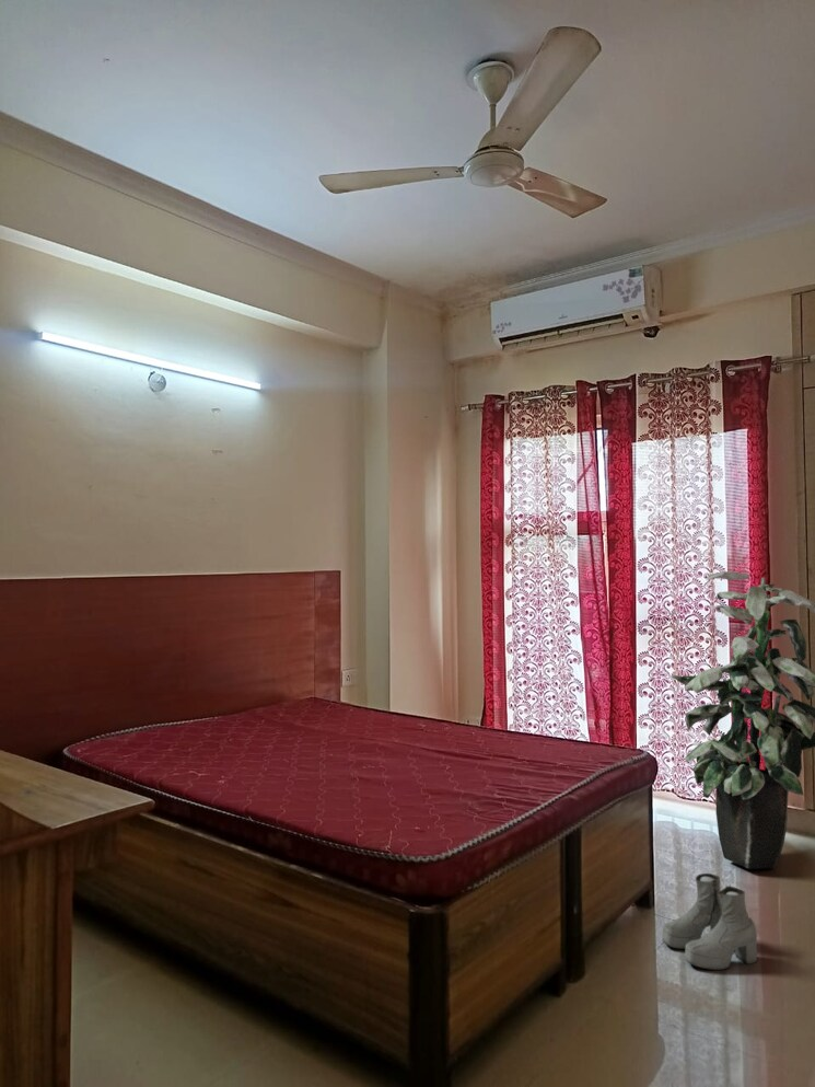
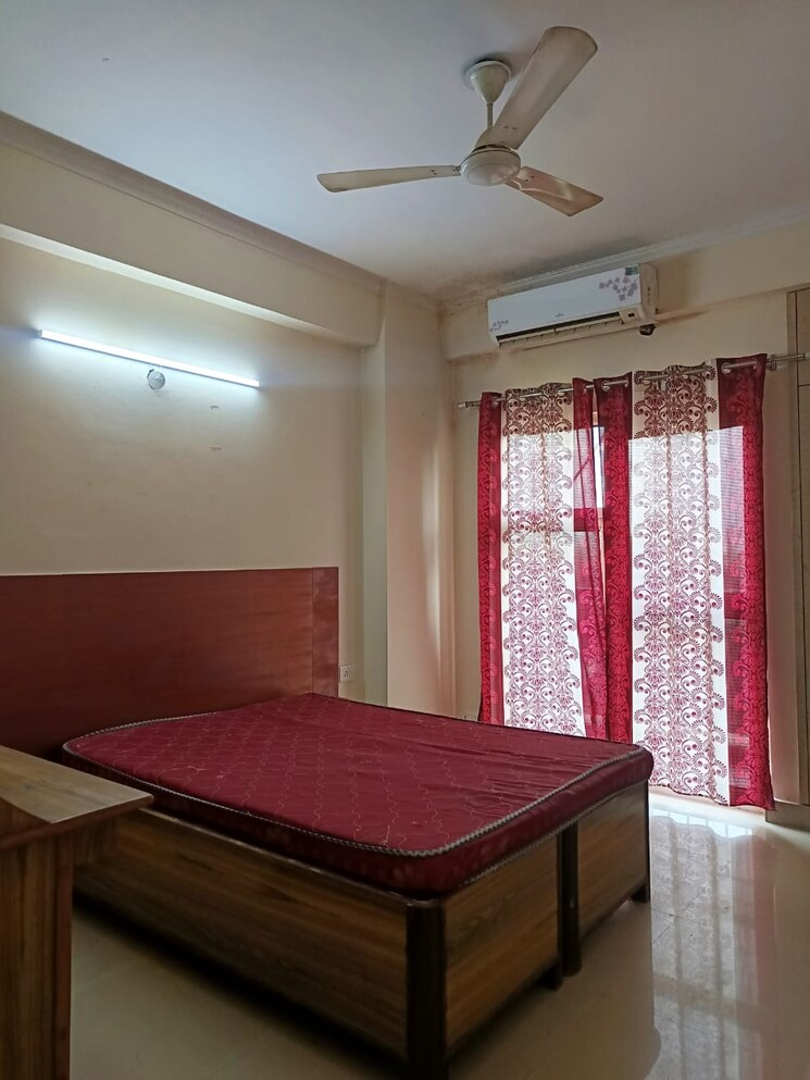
- boots (708, 917)
- indoor plant (748, 714)
